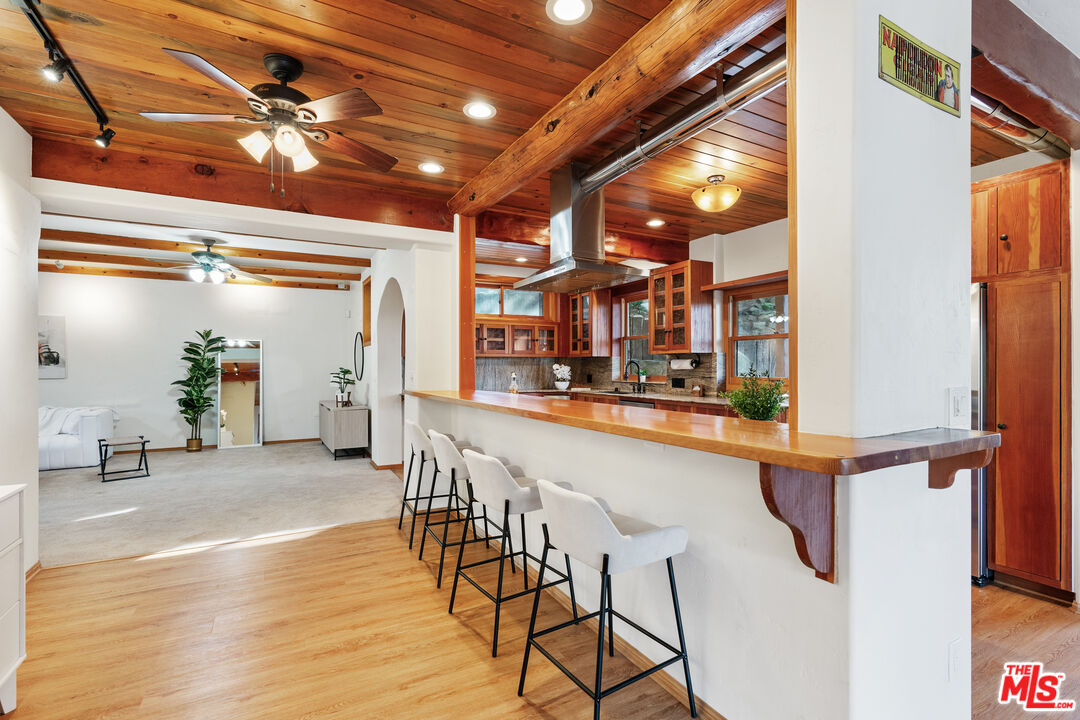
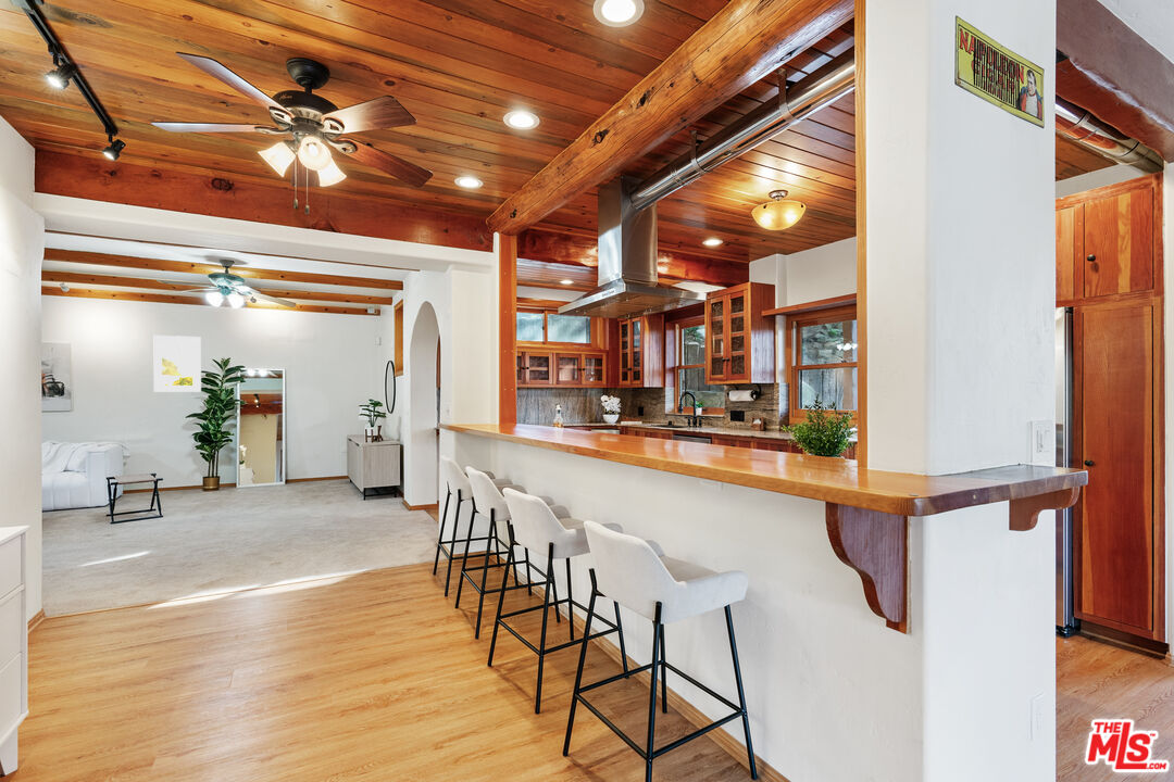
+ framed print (177, 364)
